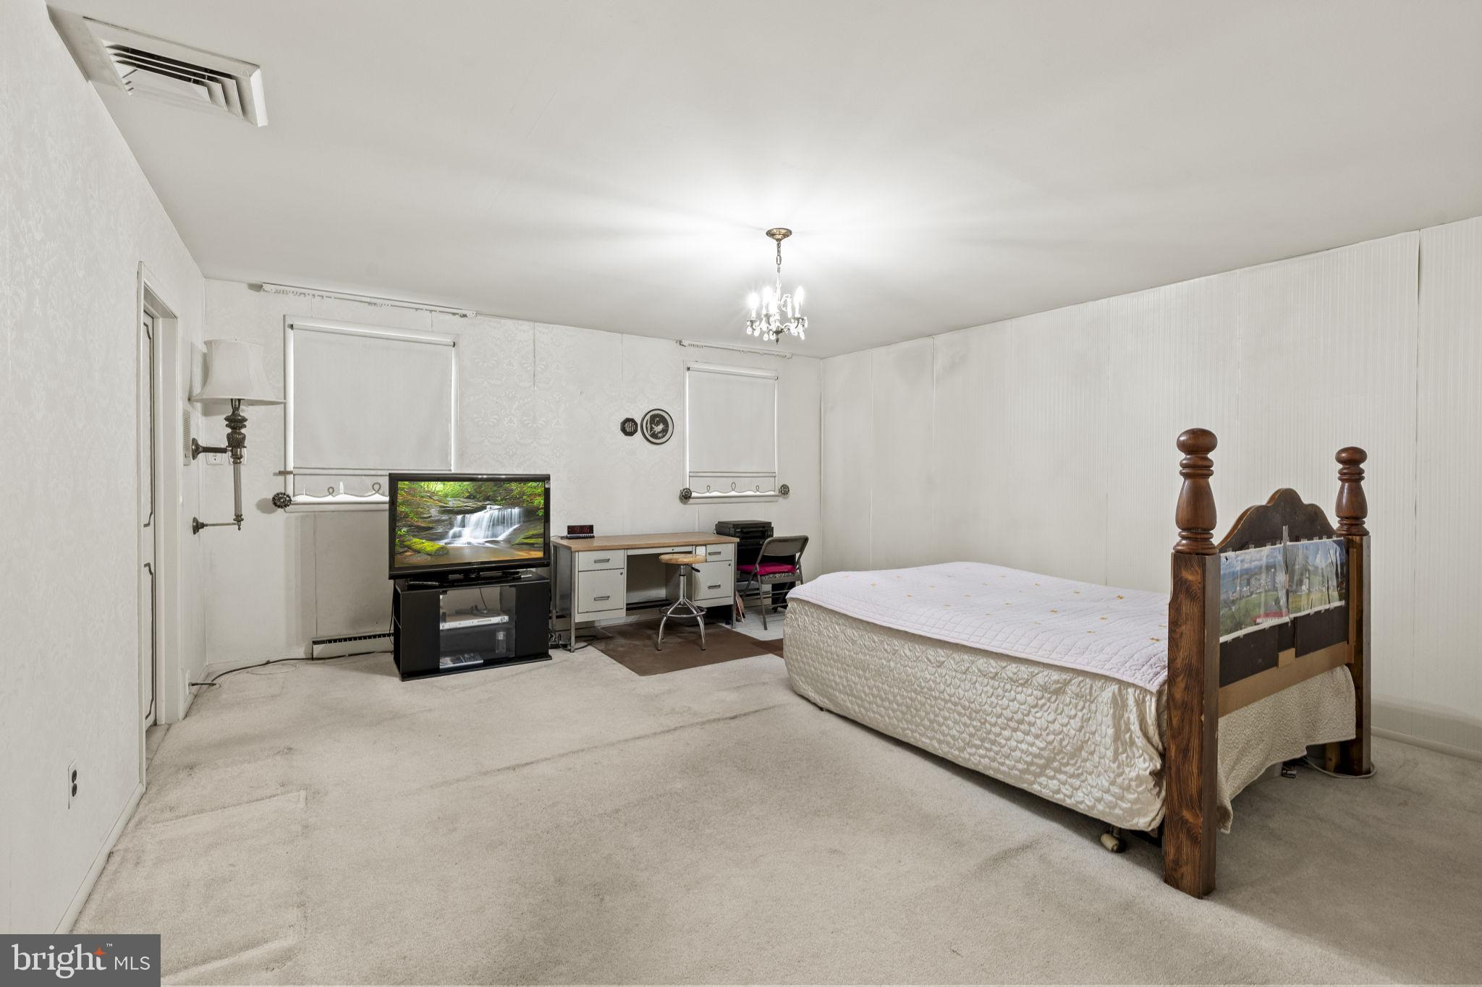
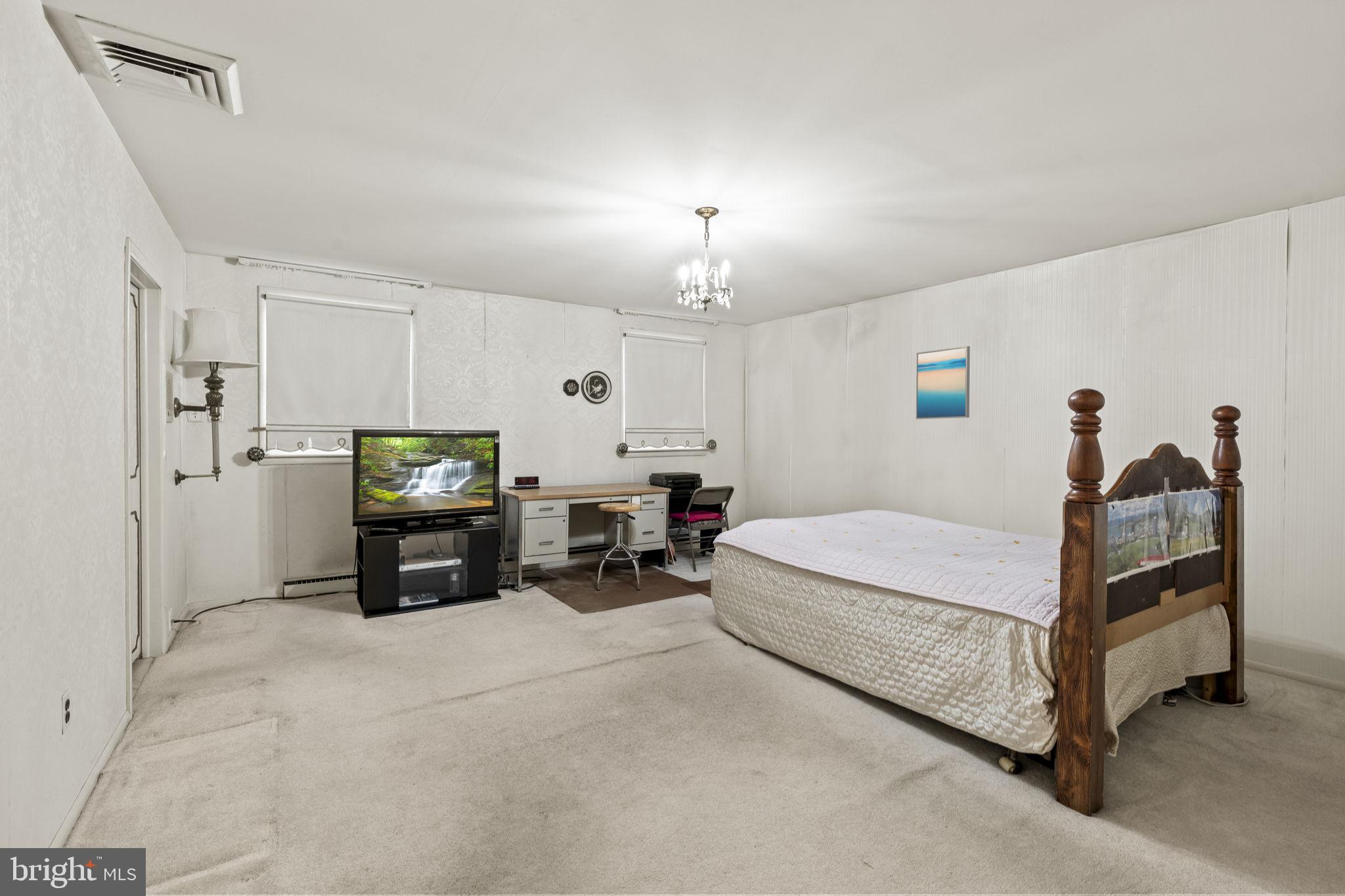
+ wall art (942, 384)
